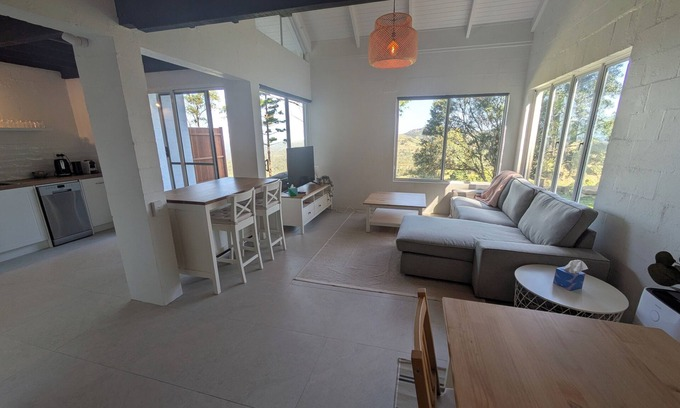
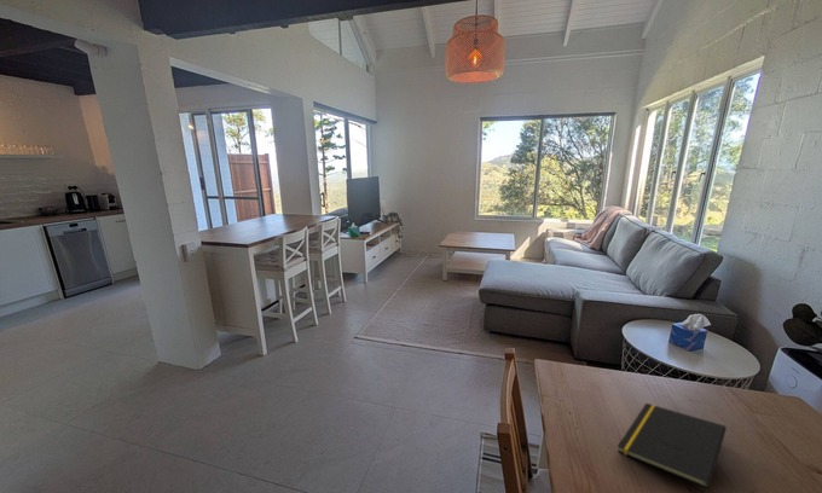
+ notepad (672, 439)
